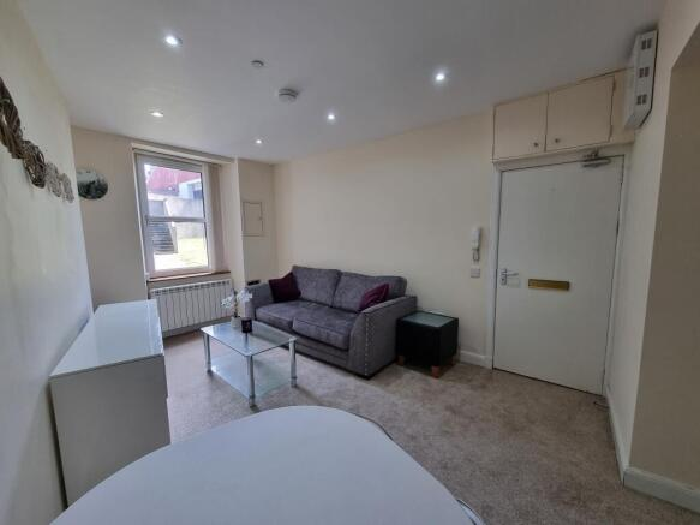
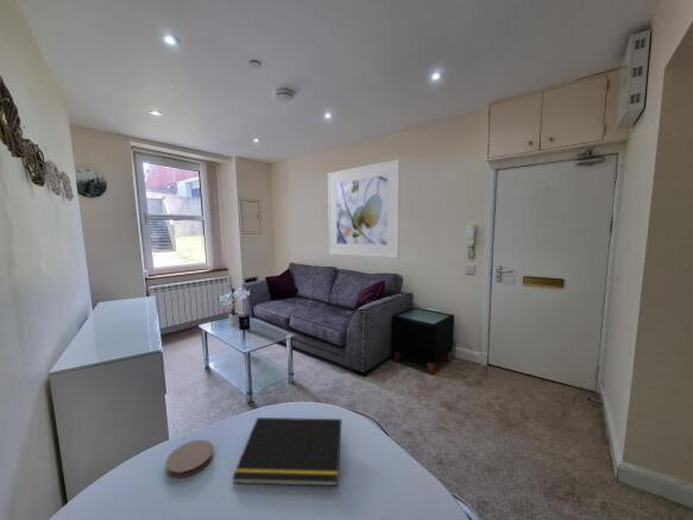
+ coaster (190, 457)
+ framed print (360, 212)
+ notepad (292, 447)
